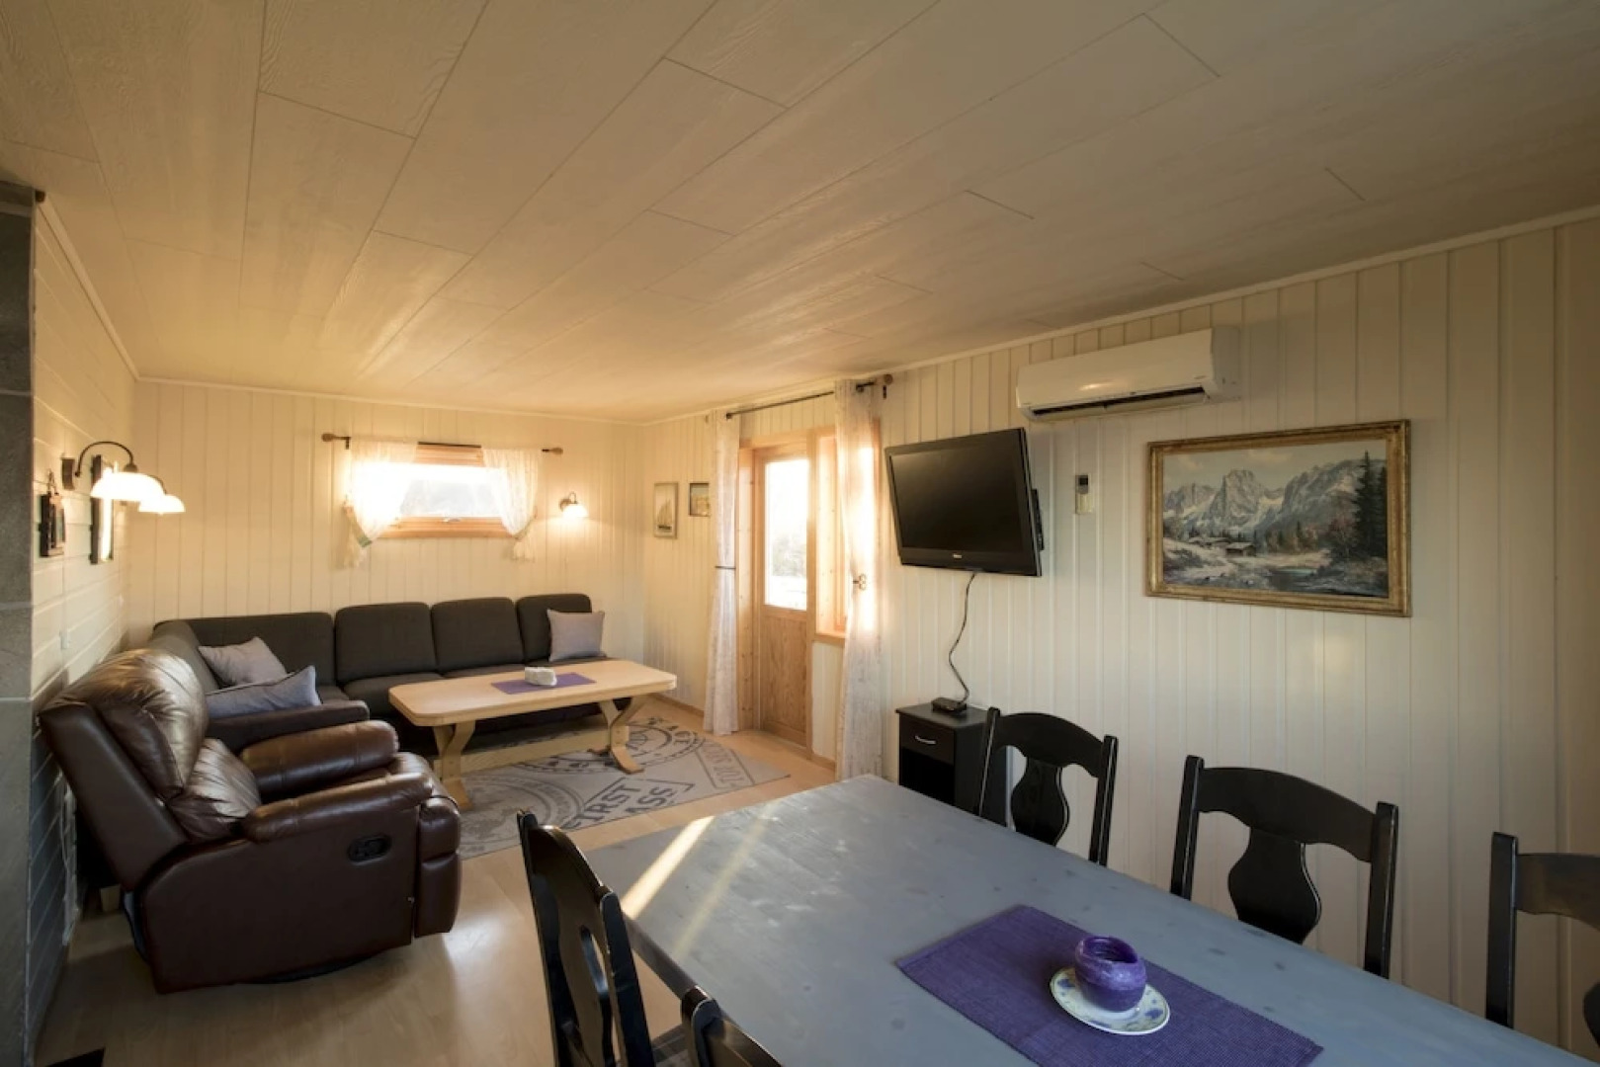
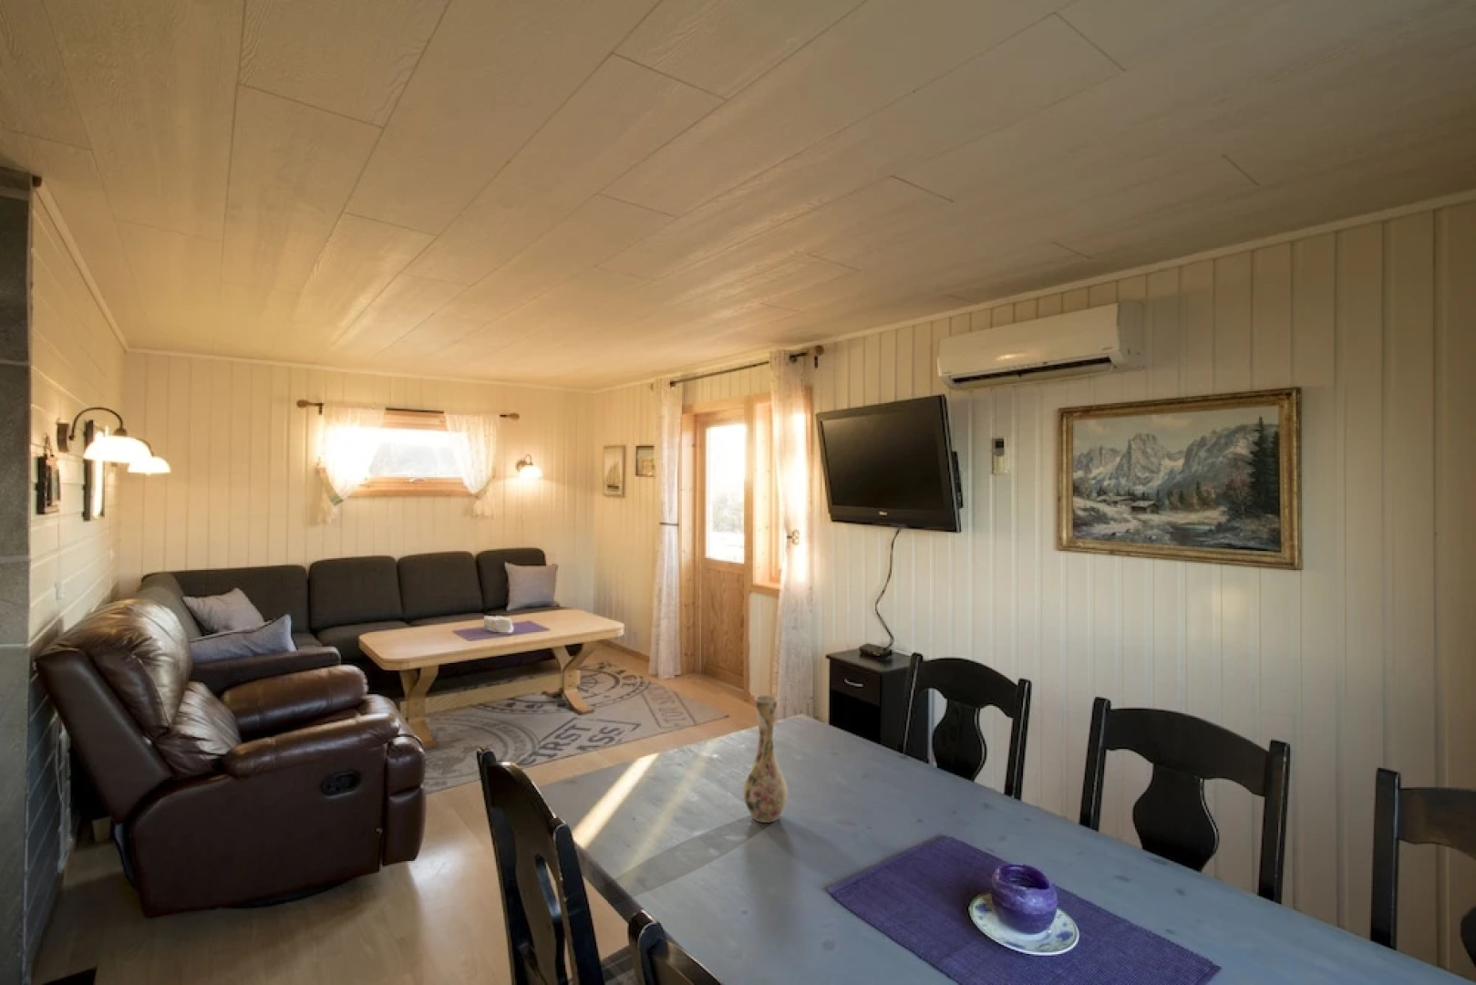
+ vase (766, 757)
